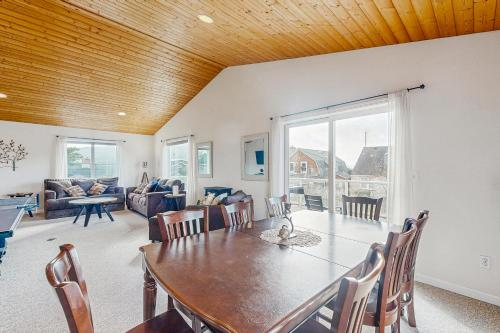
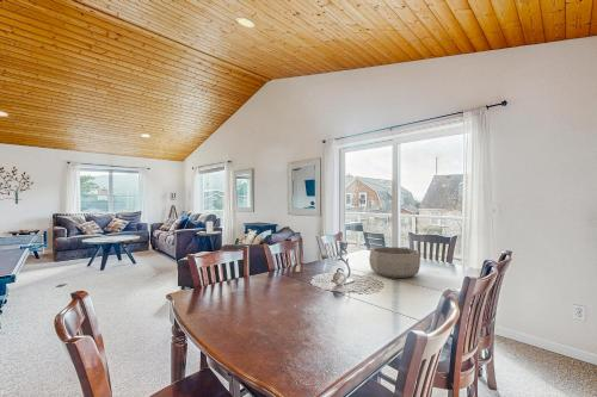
+ decorative bowl (394, 261)
